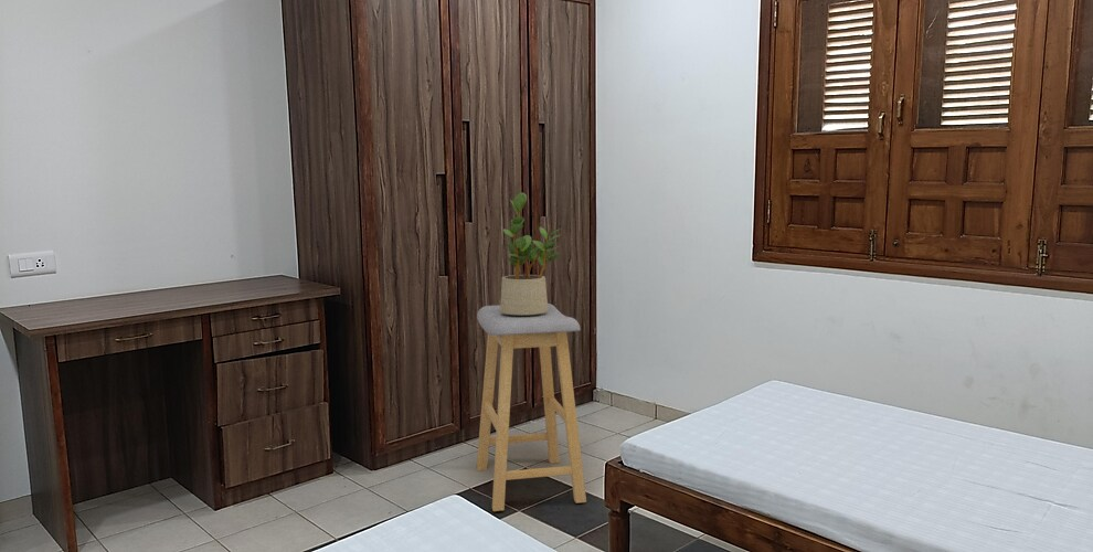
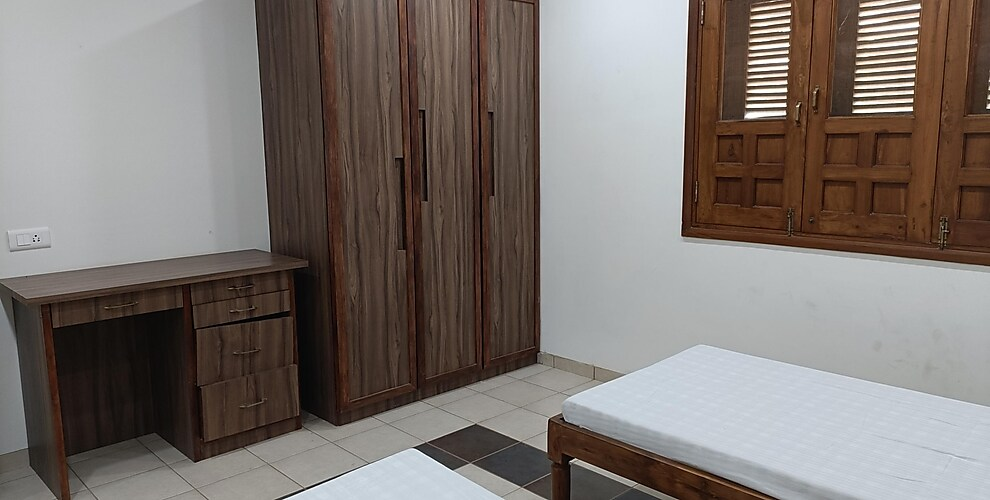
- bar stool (543, 399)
- potted plant (530, 251)
